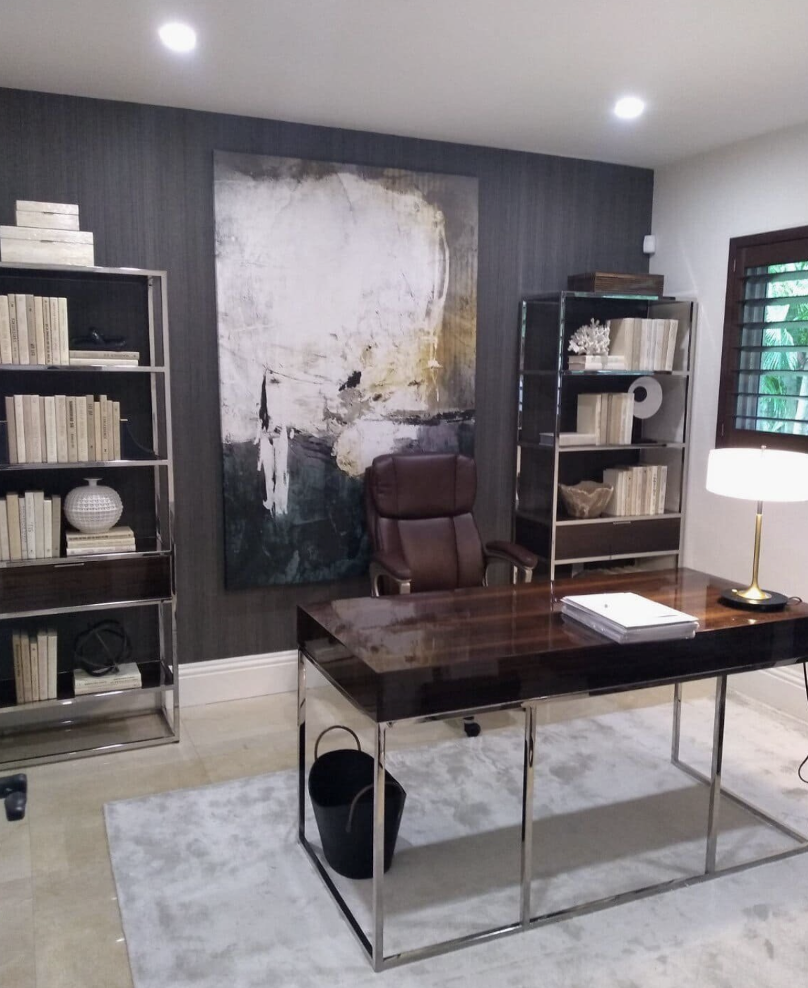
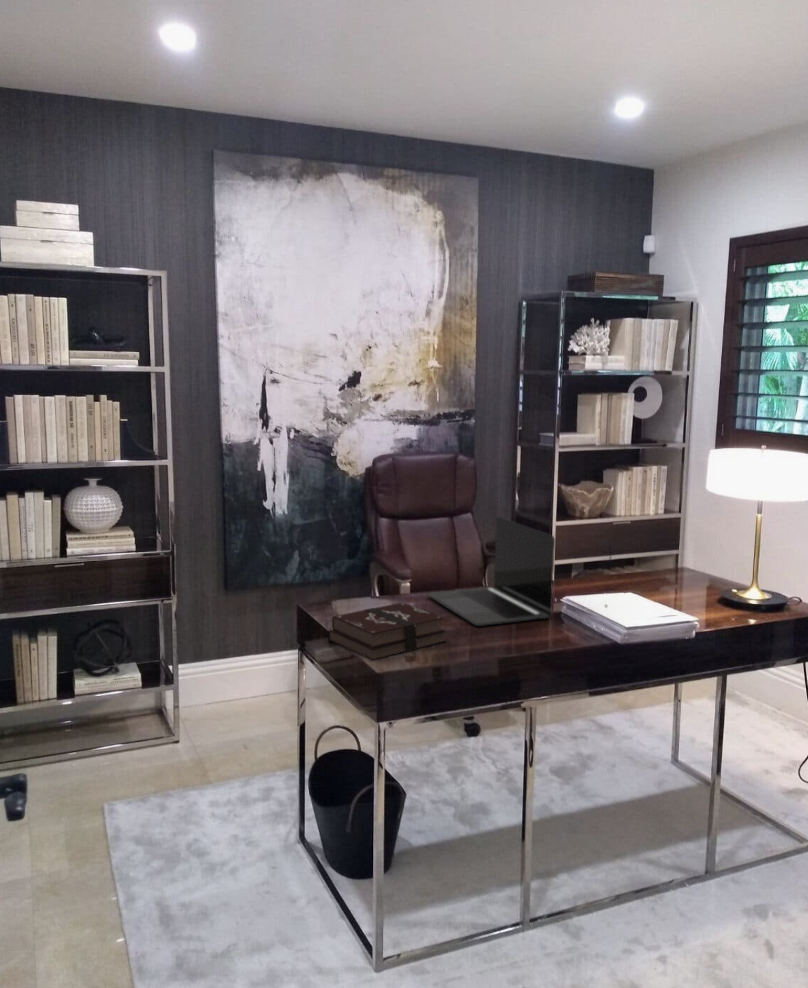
+ laptop (494, 571)
+ hardback book (387, 628)
